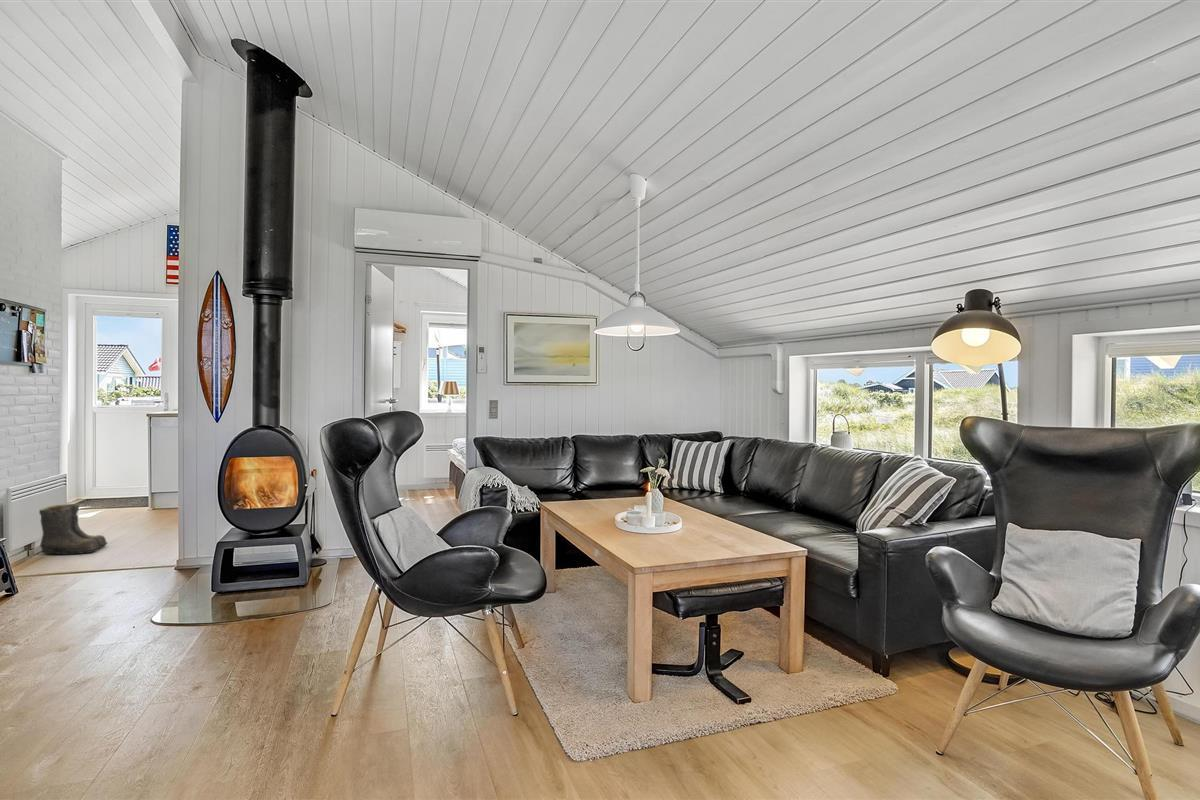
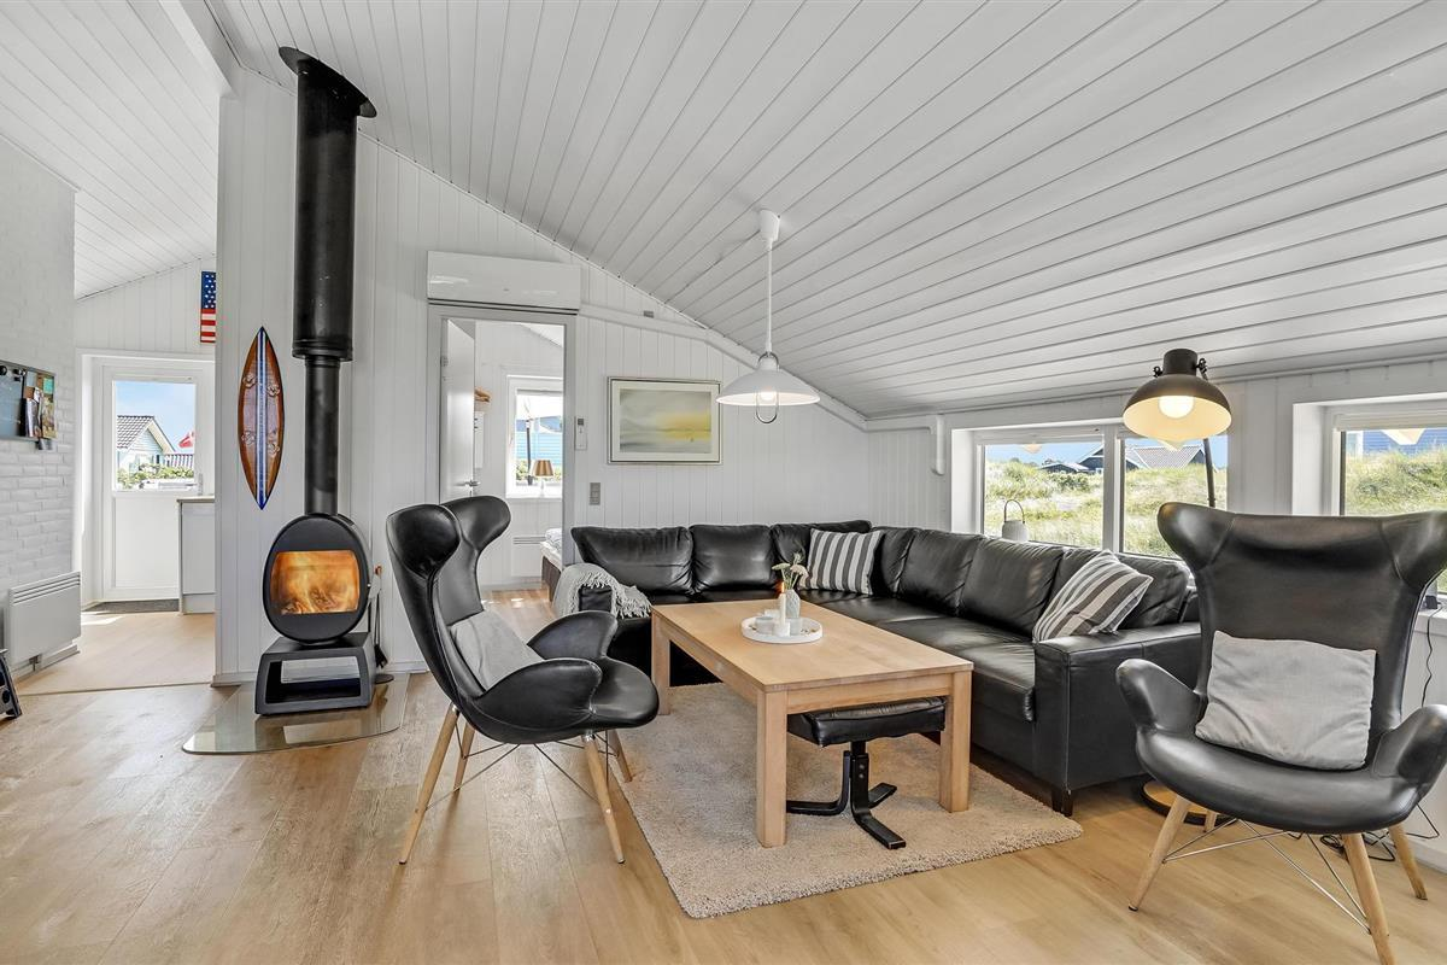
- boots (73, 528)
